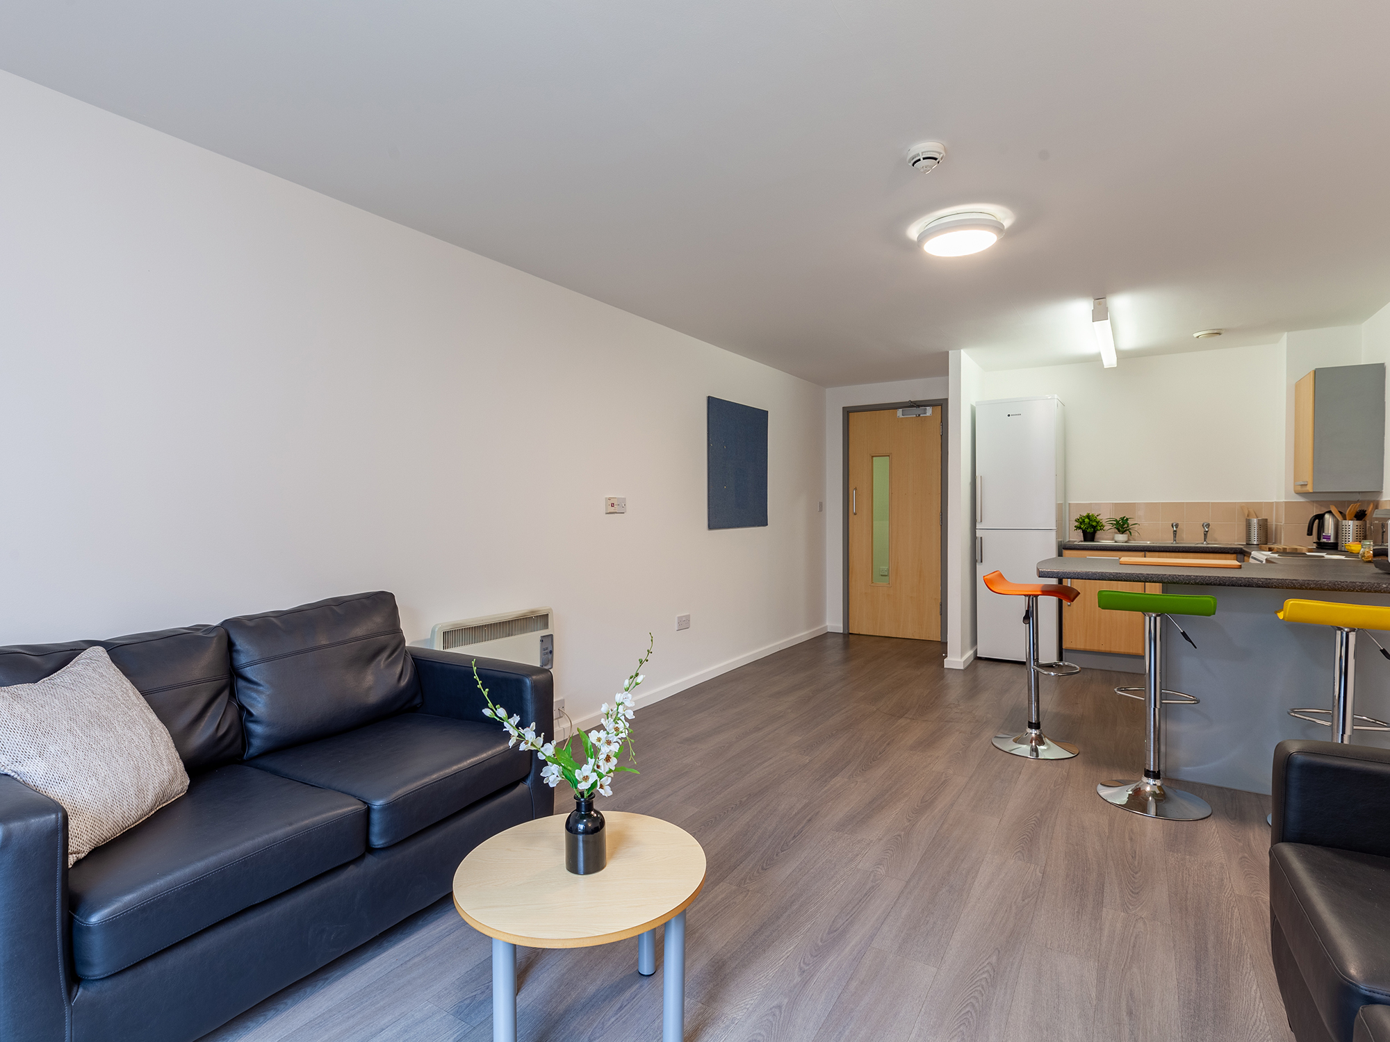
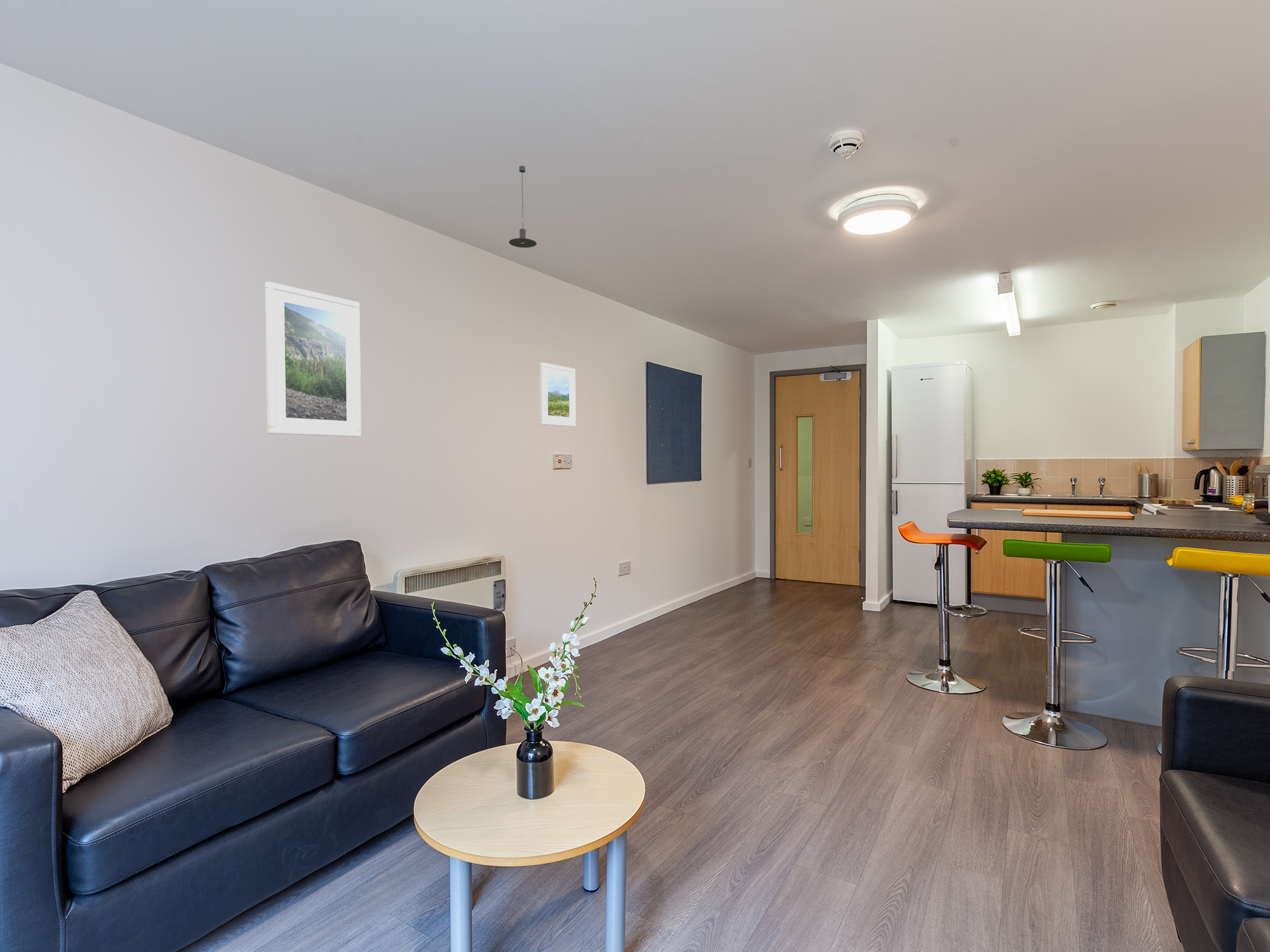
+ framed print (558, 395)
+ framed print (316, 364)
+ pendant light (523, 205)
